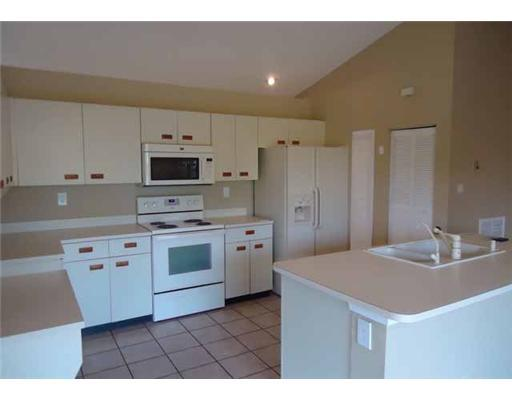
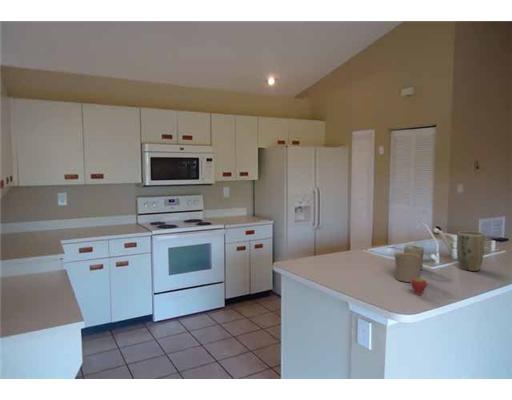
+ cup (407, 267)
+ jar (414, 253)
+ fruit (418, 285)
+ plant pot (470, 250)
